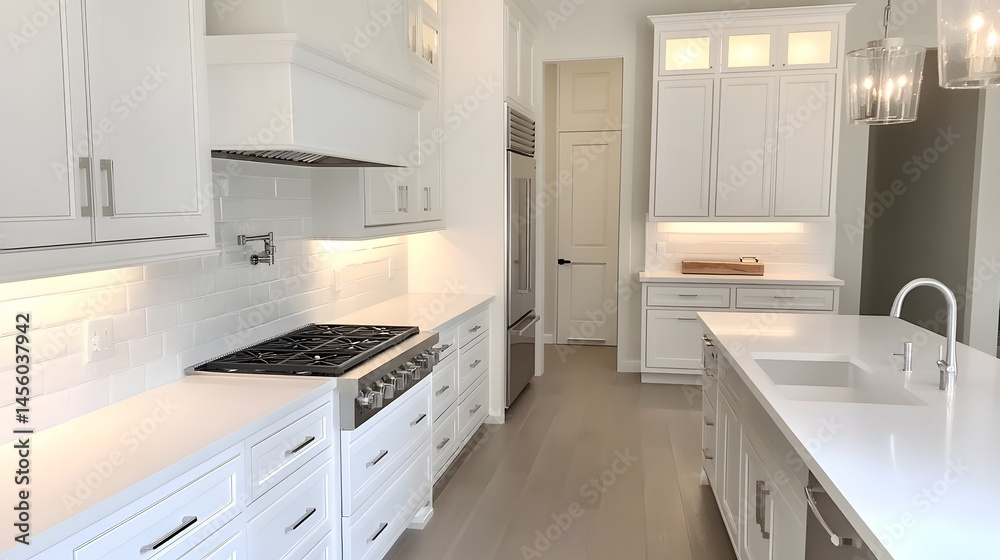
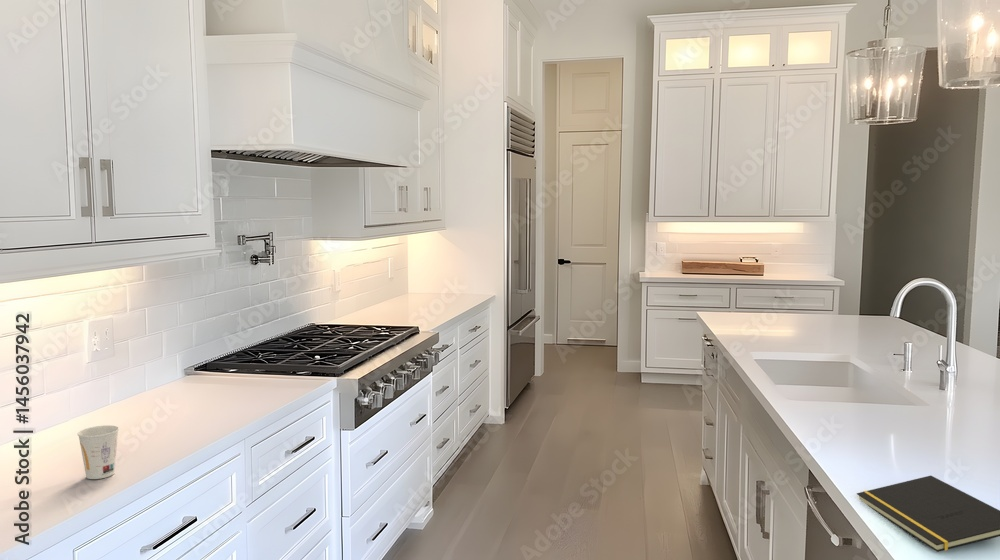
+ cup (99, 452)
+ notepad (934, 510)
